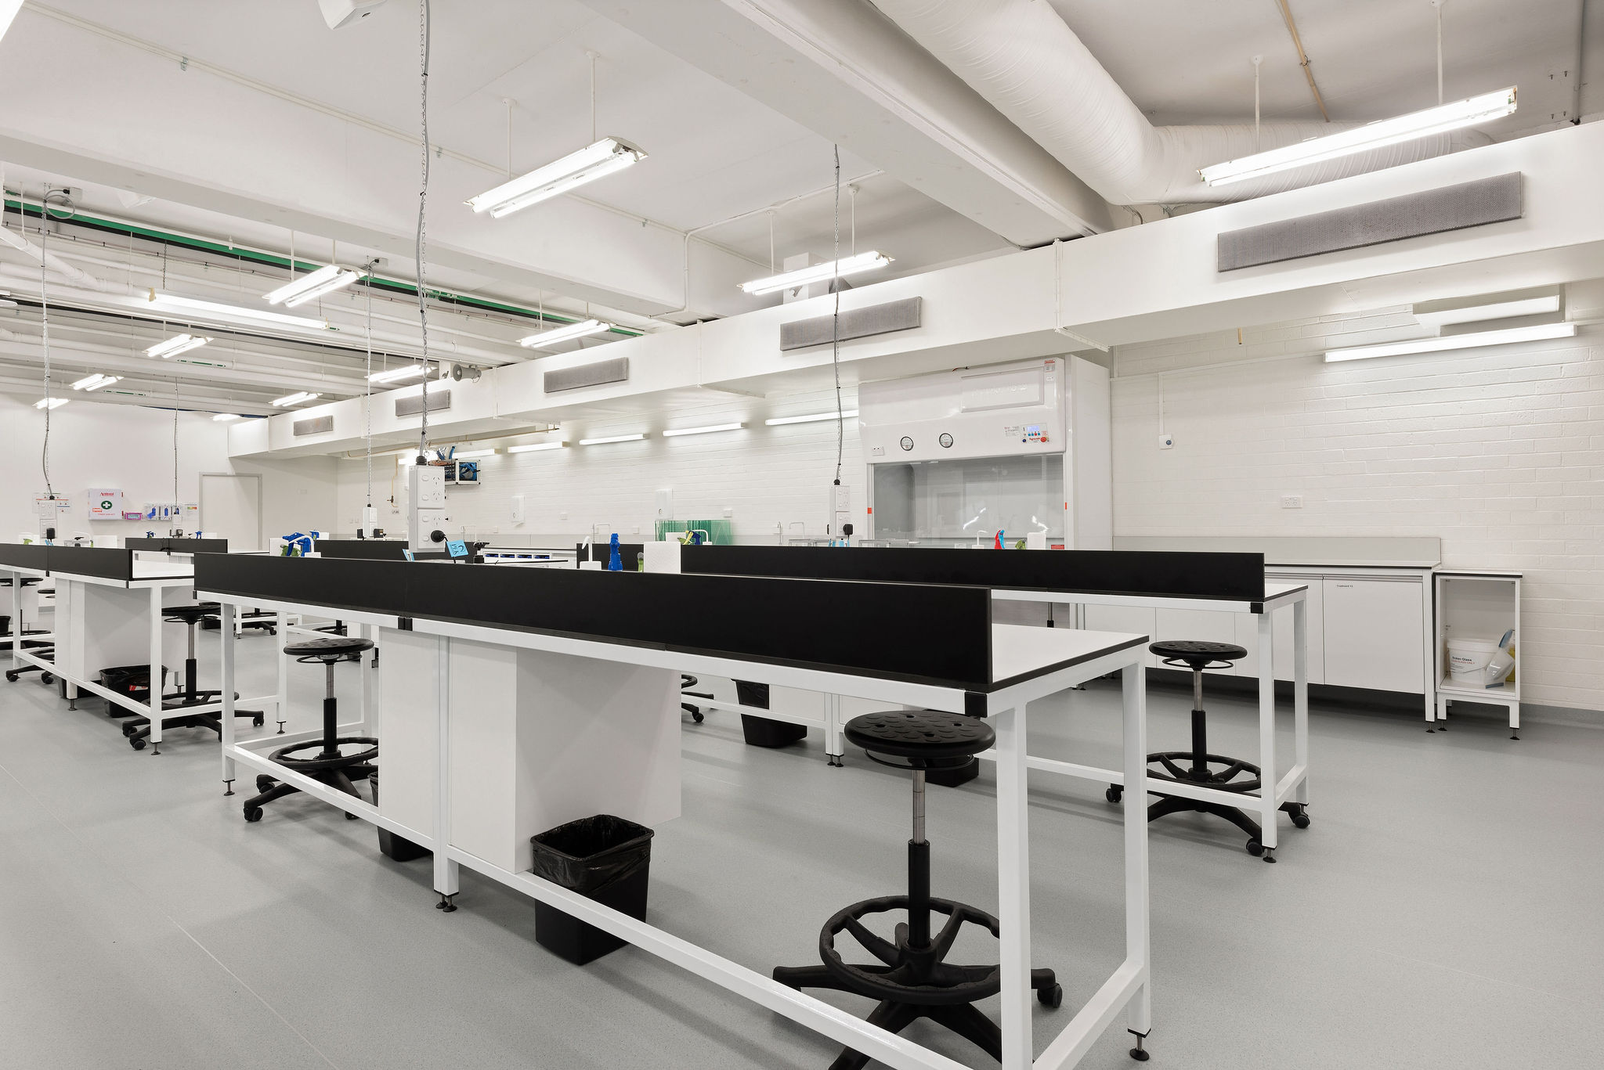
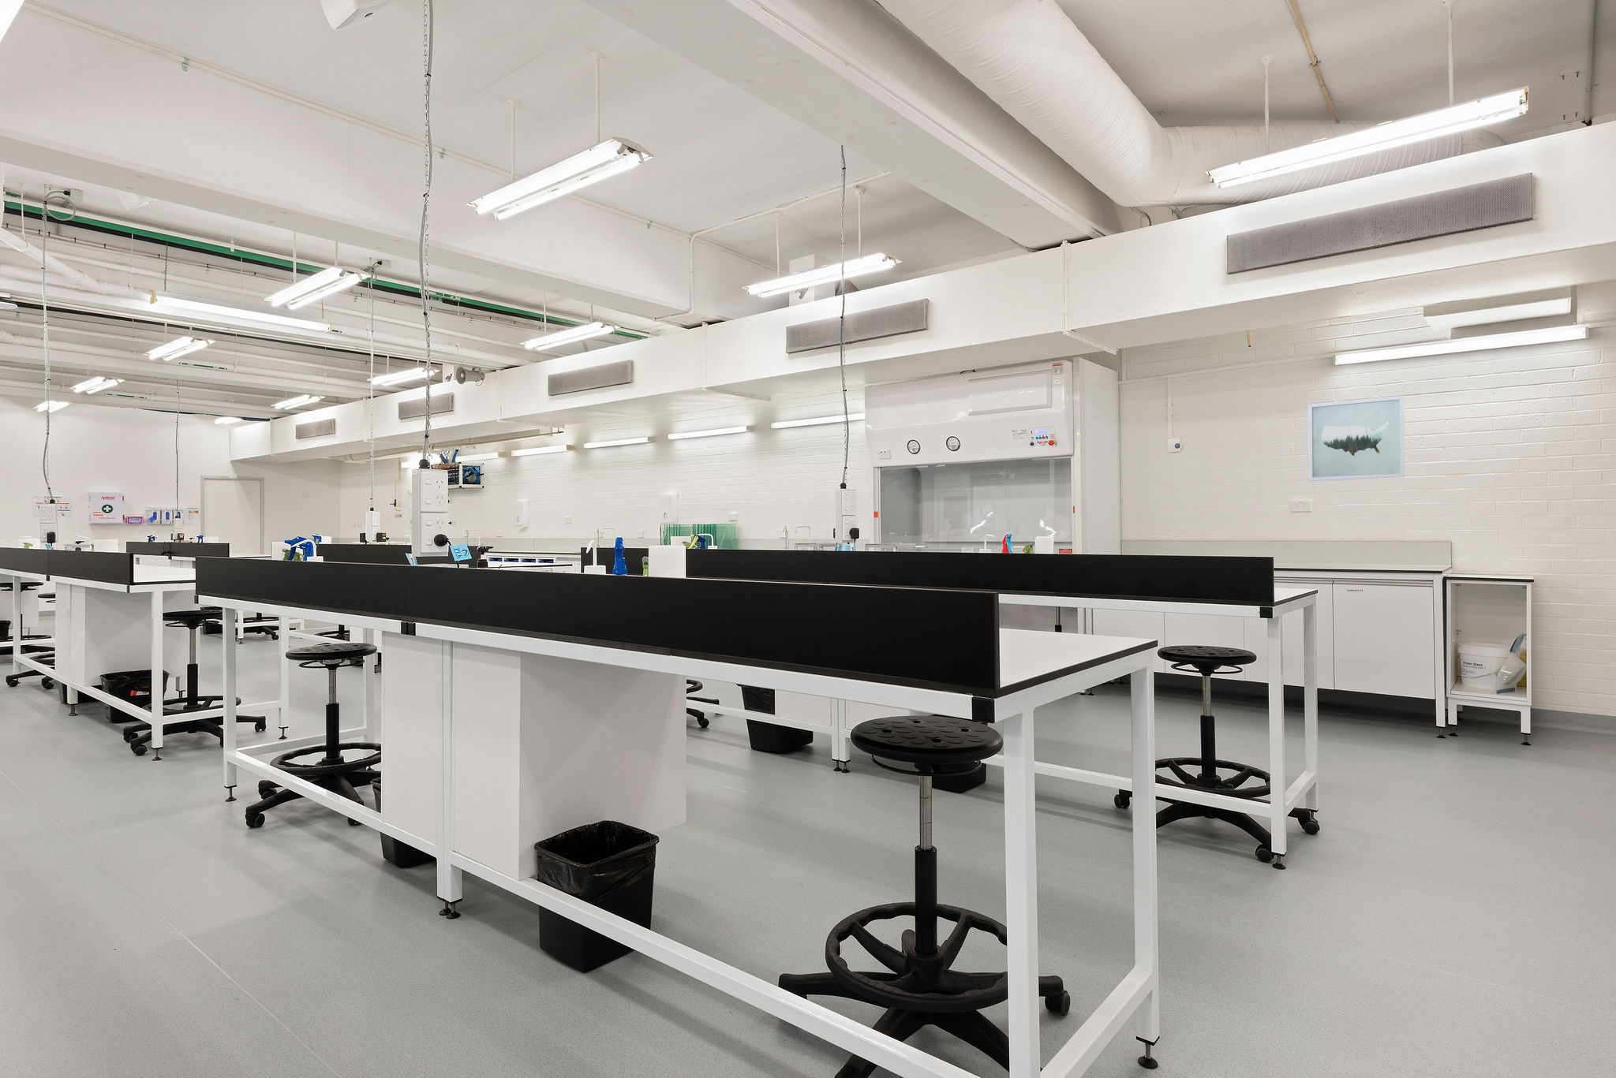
+ wall art (1355, 439)
